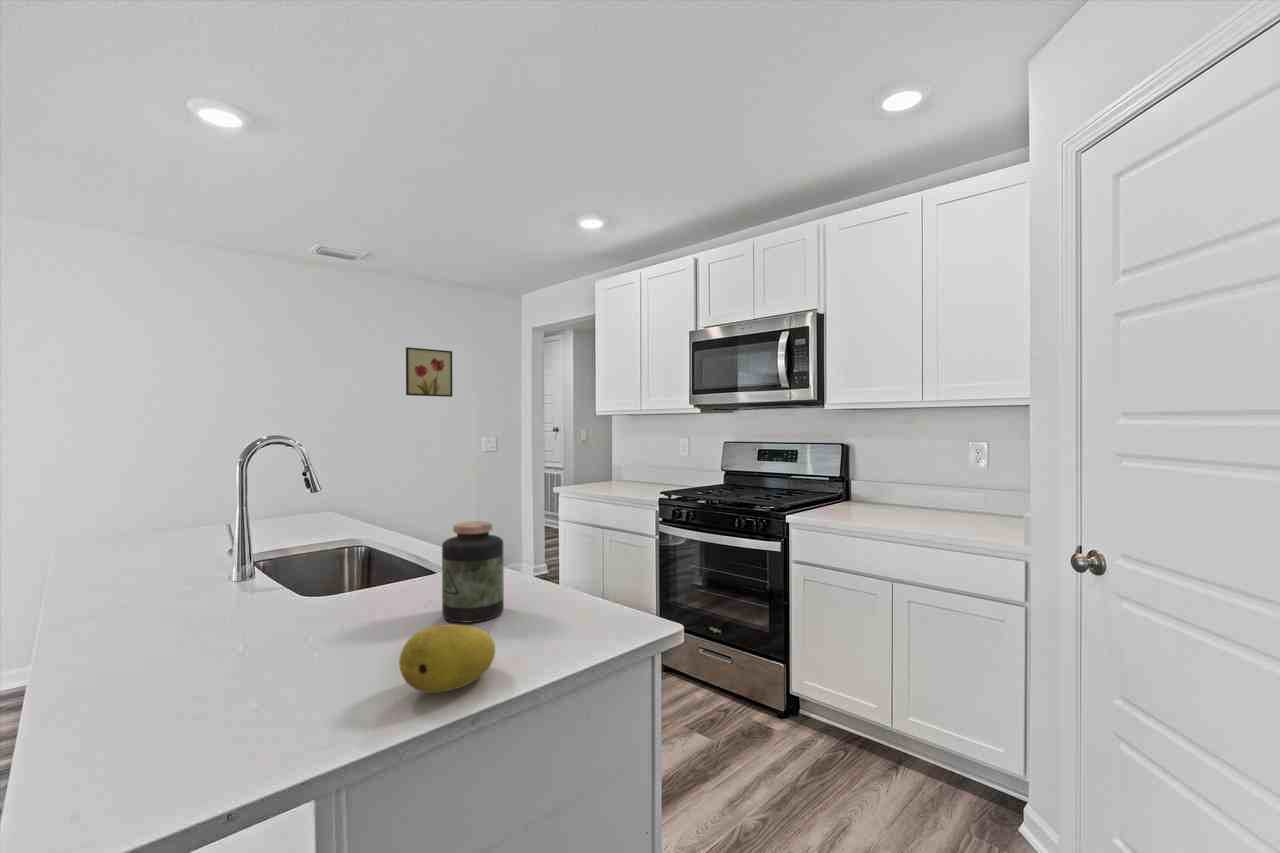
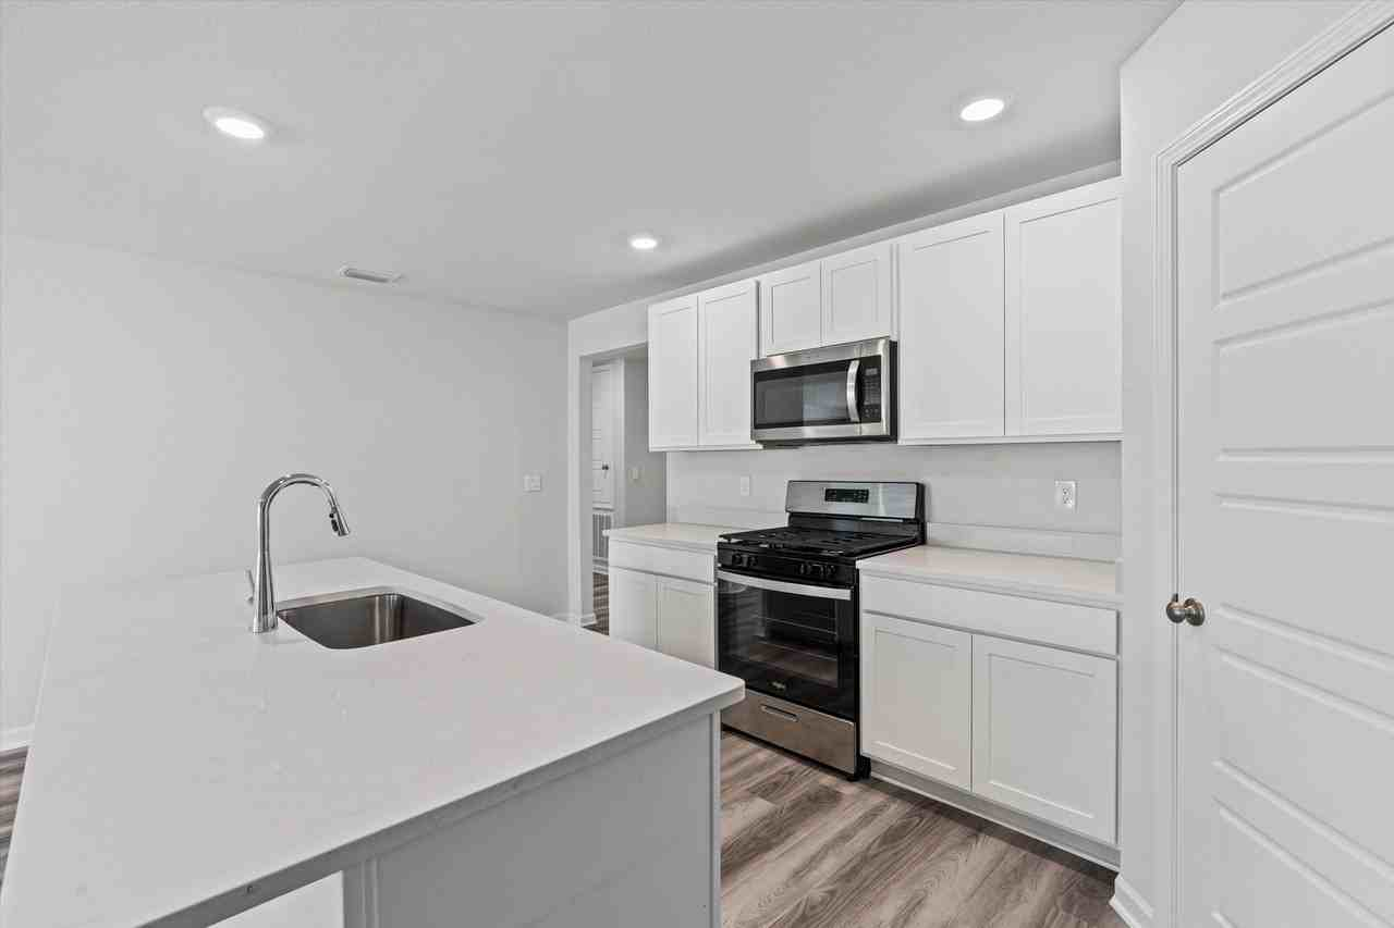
- wall art (429, 372)
- jar (473, 568)
- fruit (452, 652)
